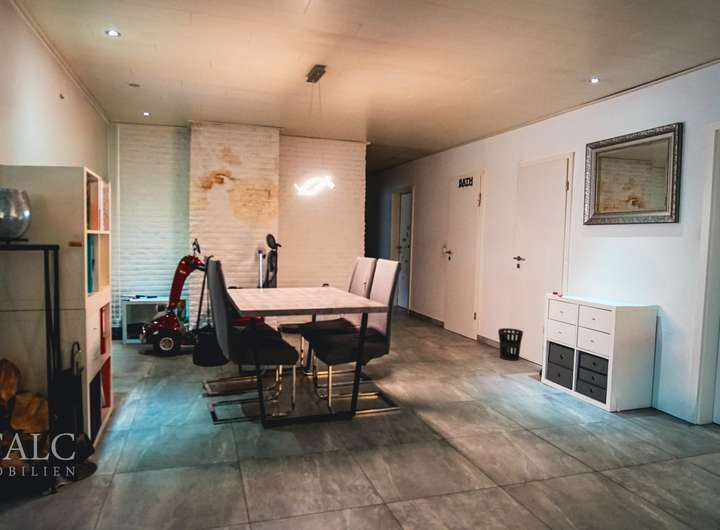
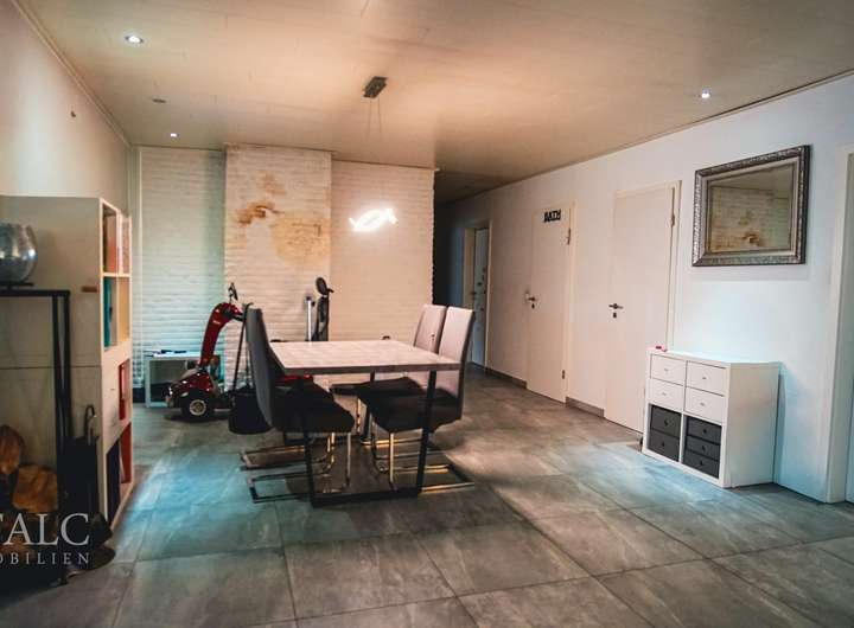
- wastebasket (510, 344)
